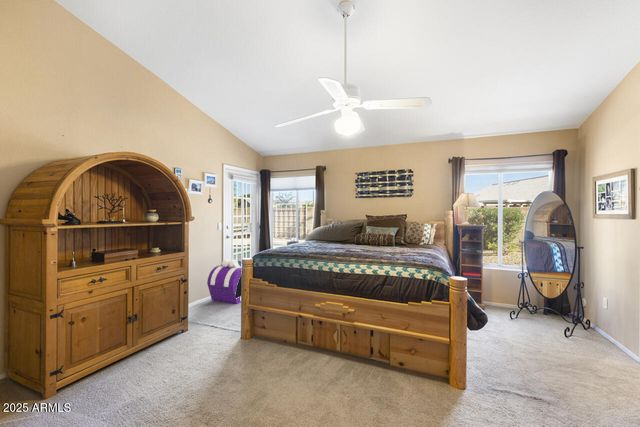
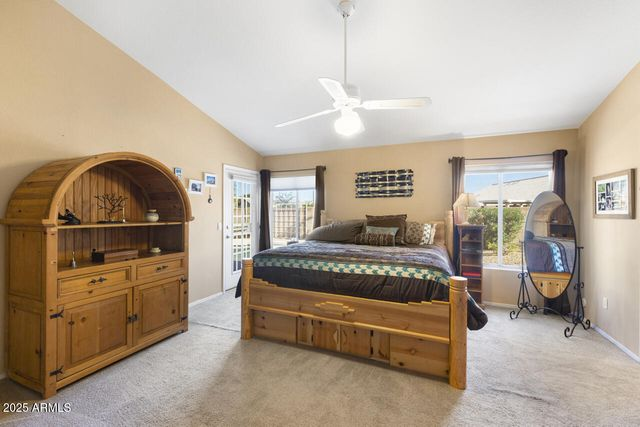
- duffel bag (230, 279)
